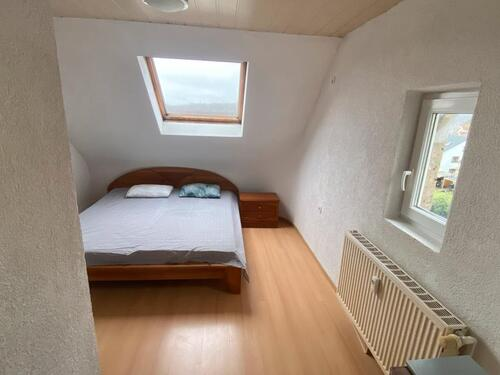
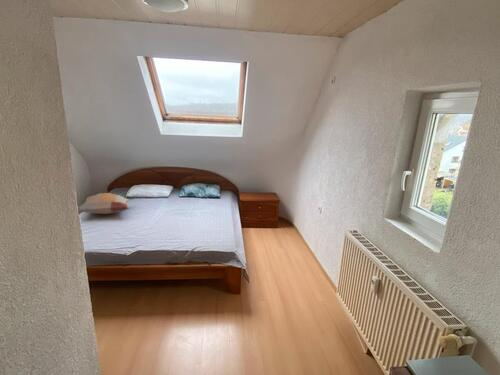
+ decorative pillow (107, 203)
